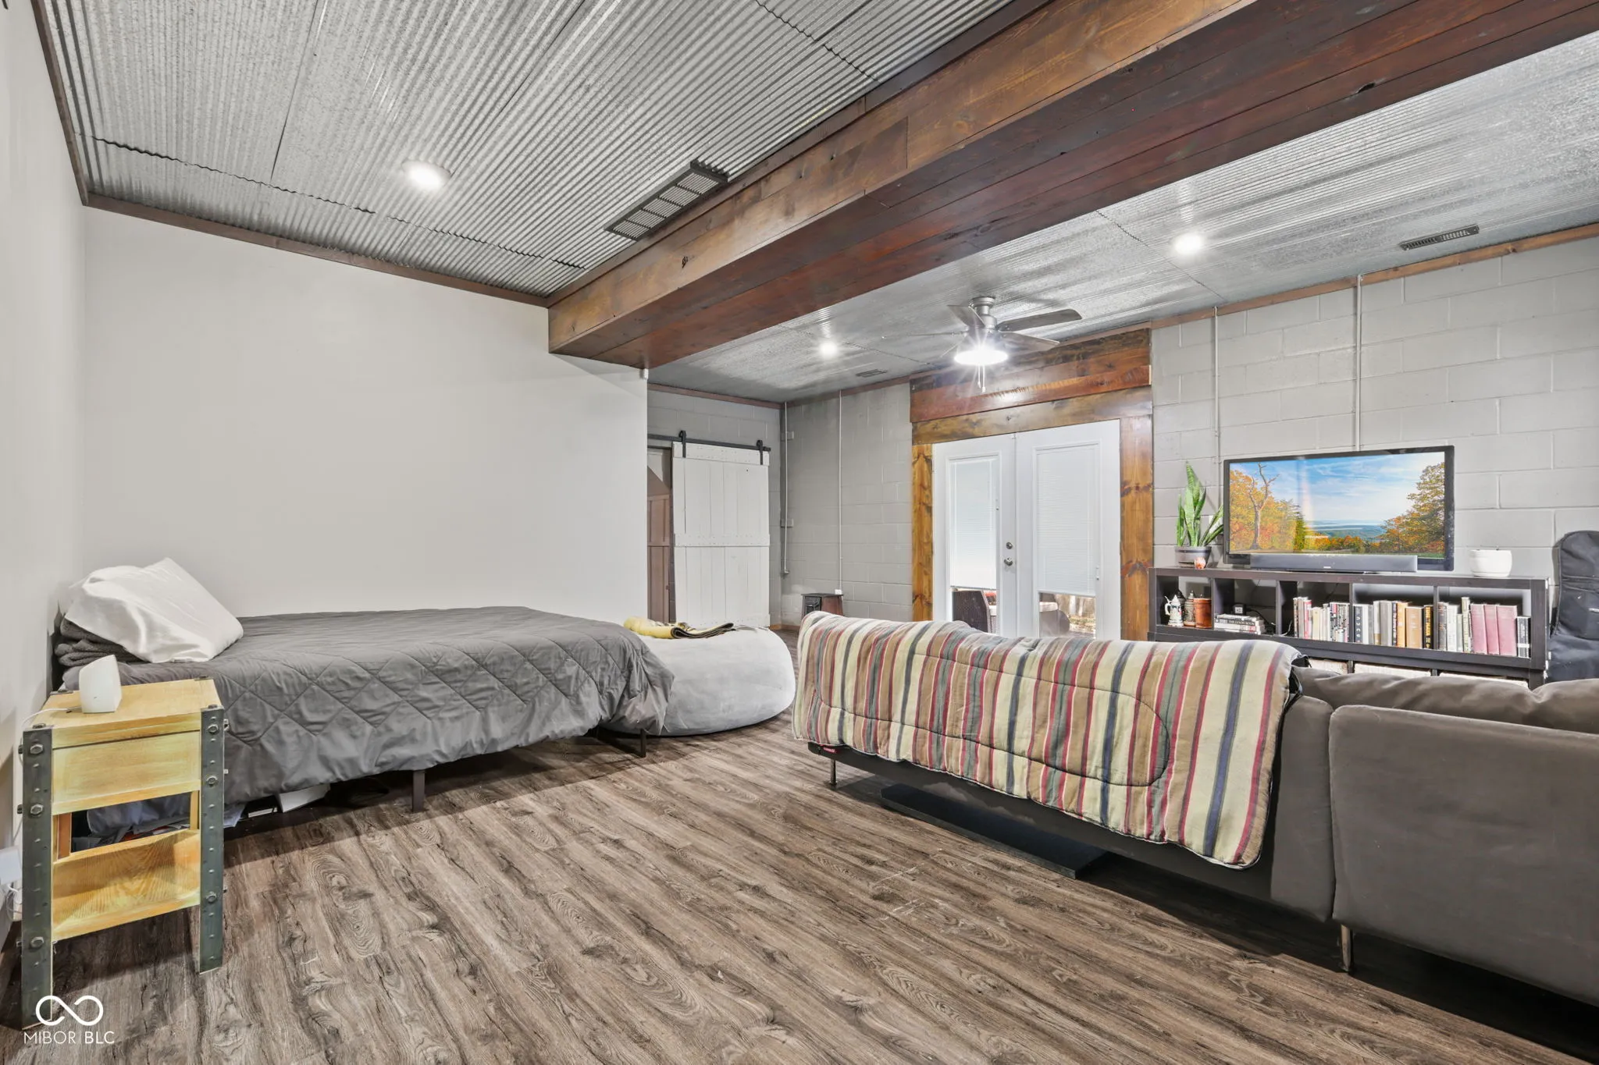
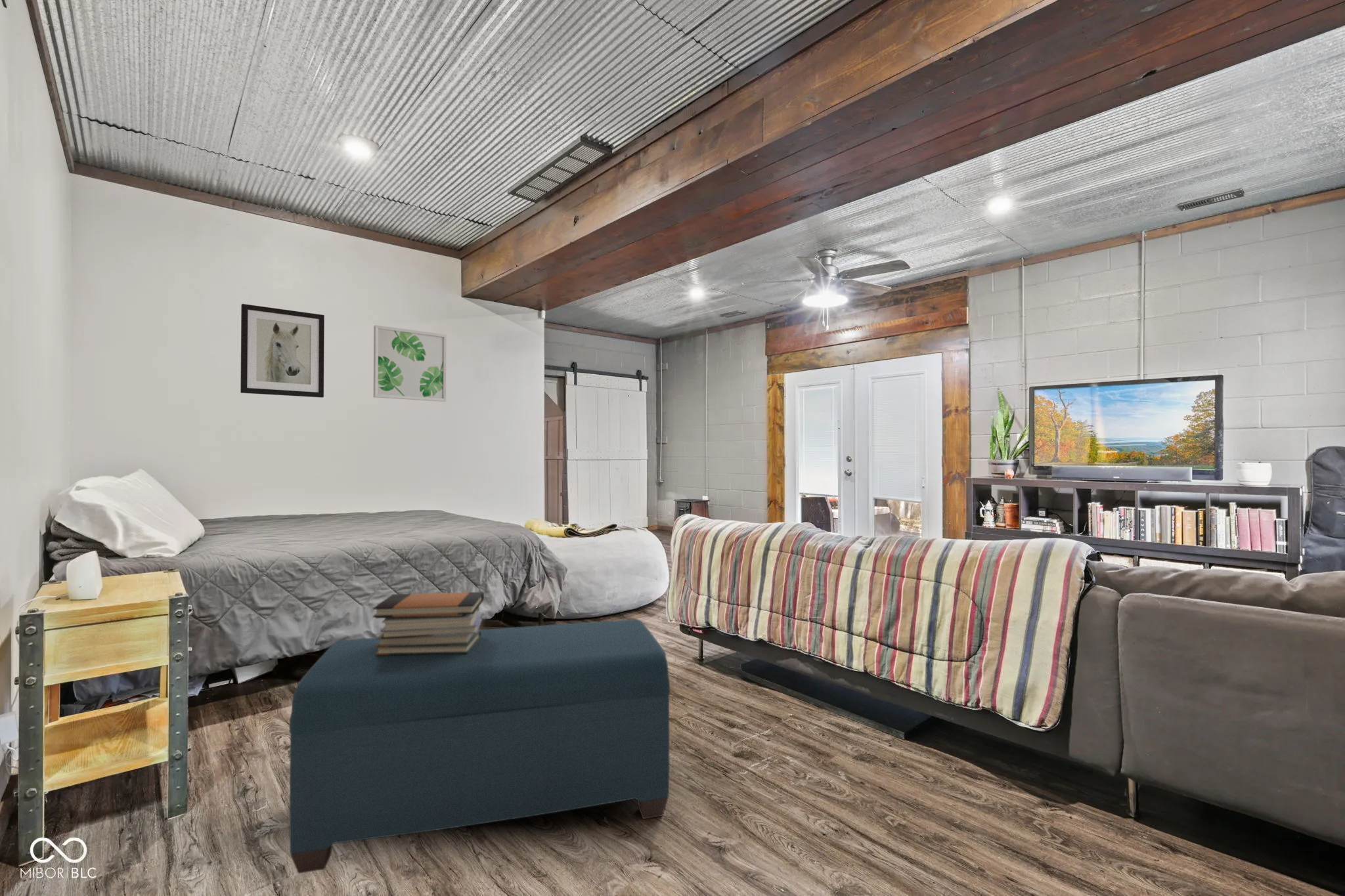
+ bench (495, 722)
+ book stack (432, 622)
+ wall art (284, 352)
+ wall art (411, 364)
